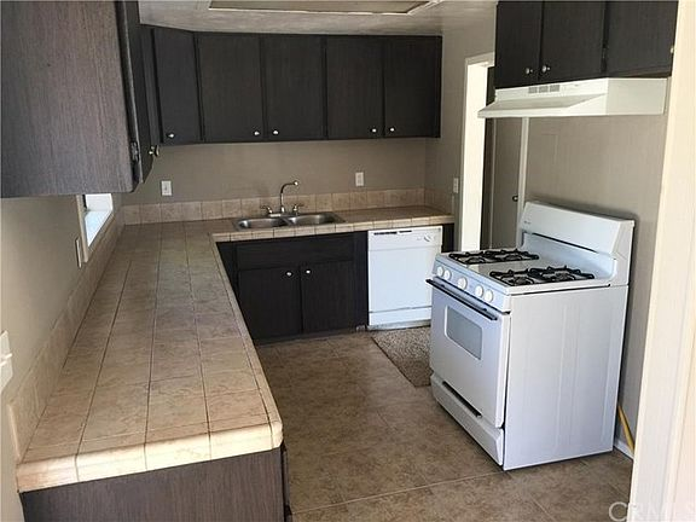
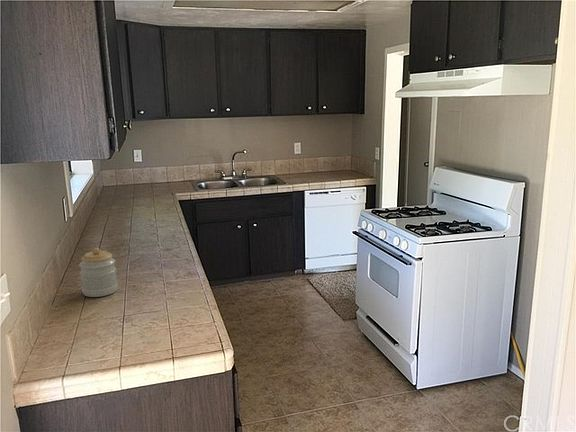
+ jar (98, 269)
